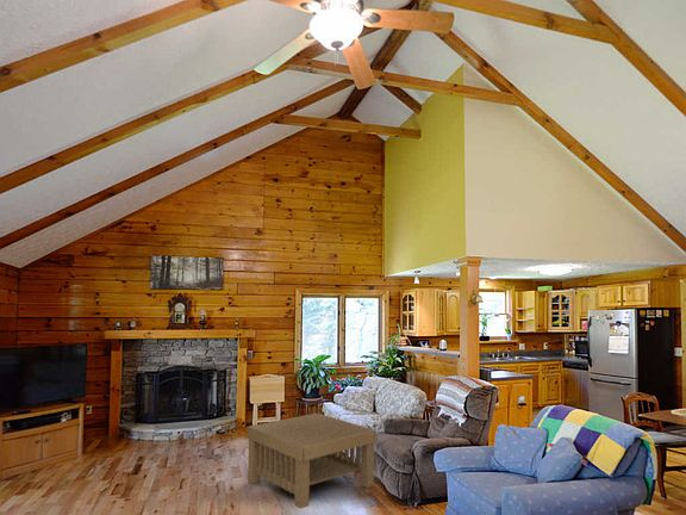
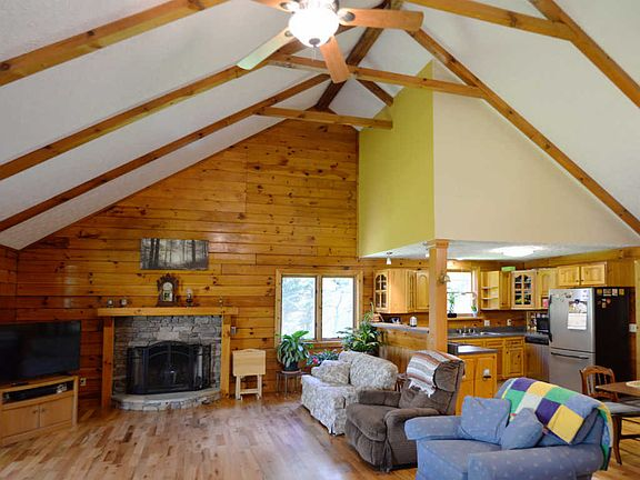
- coffee table (310, 455)
